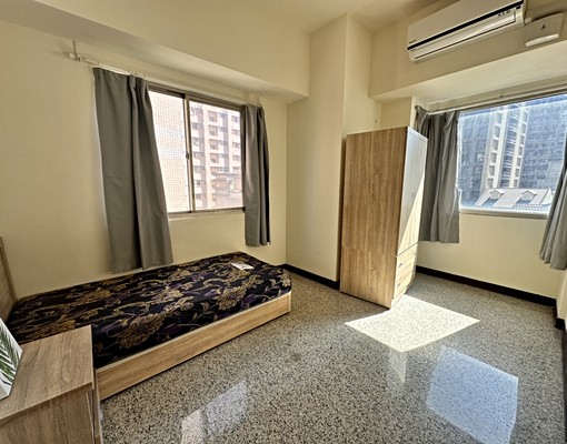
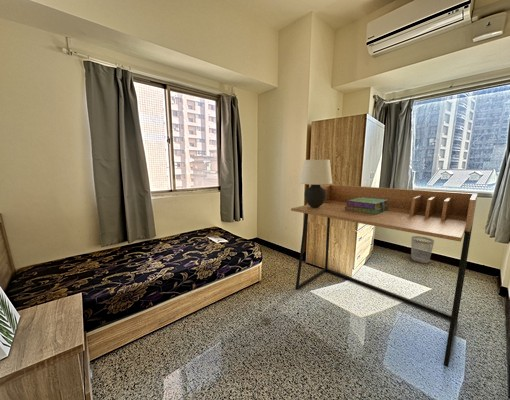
+ stack of books (367, 204)
+ table lamp (315, 183)
+ wastebasket (421, 250)
+ desk (372, 225)
